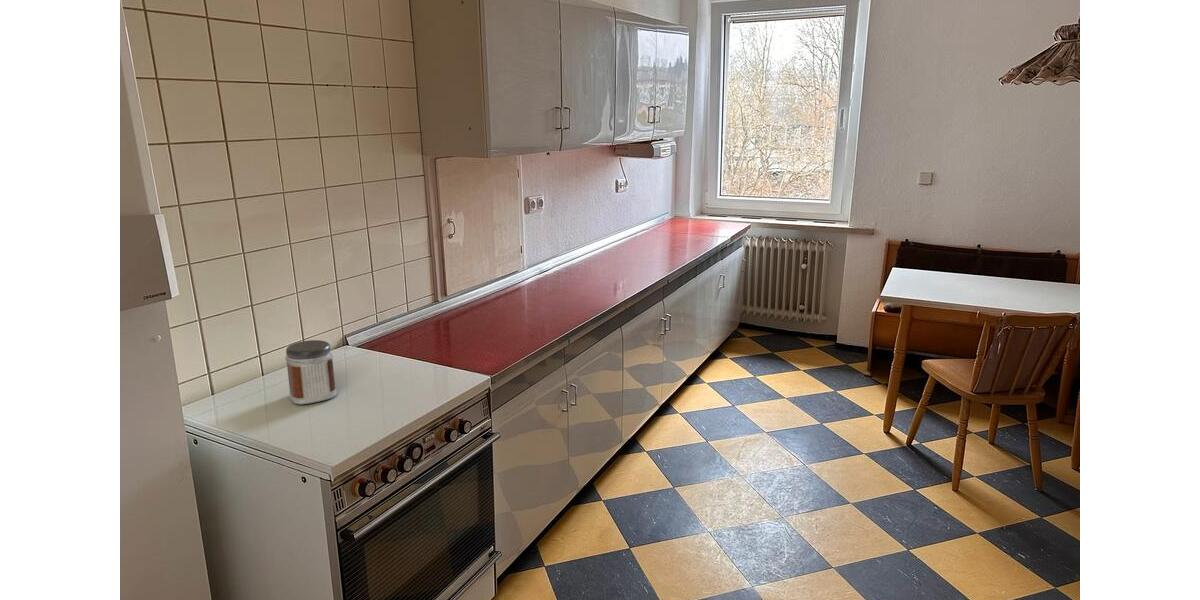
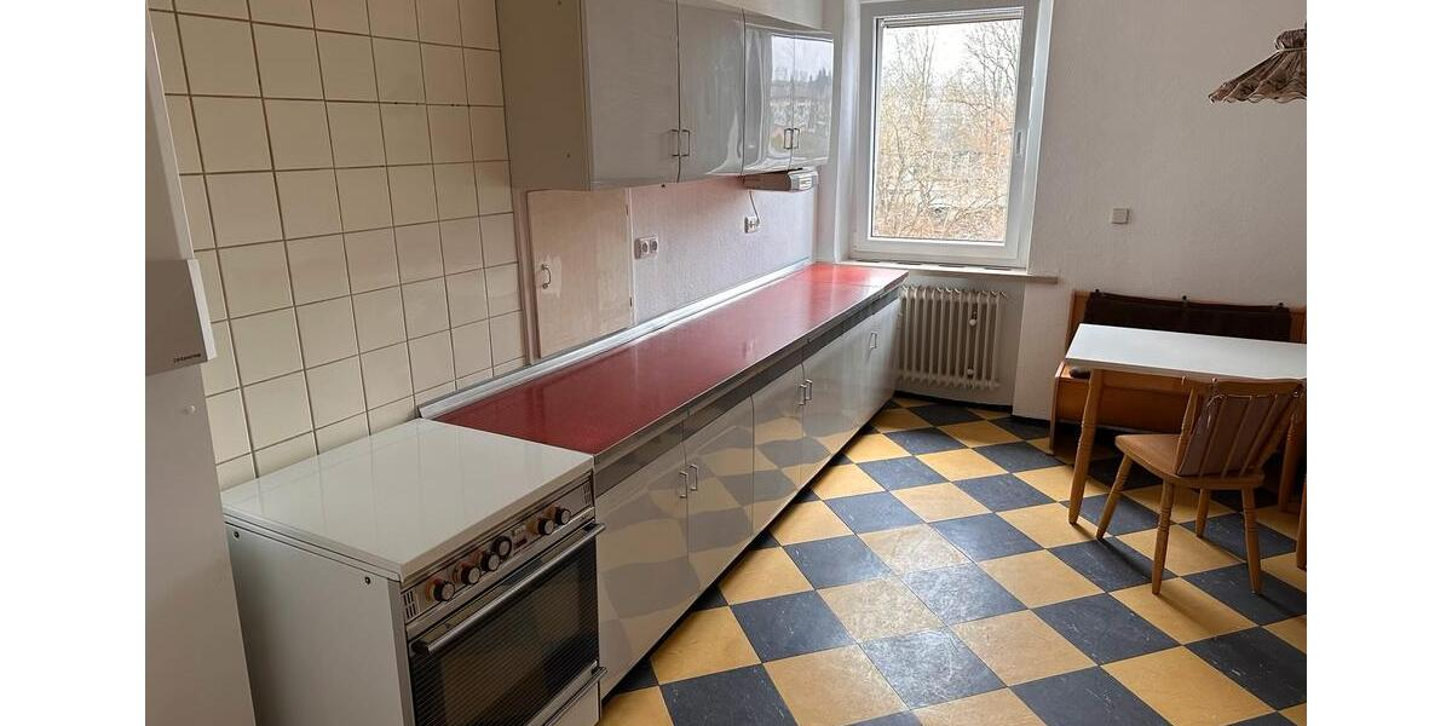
- jar (310, 370)
